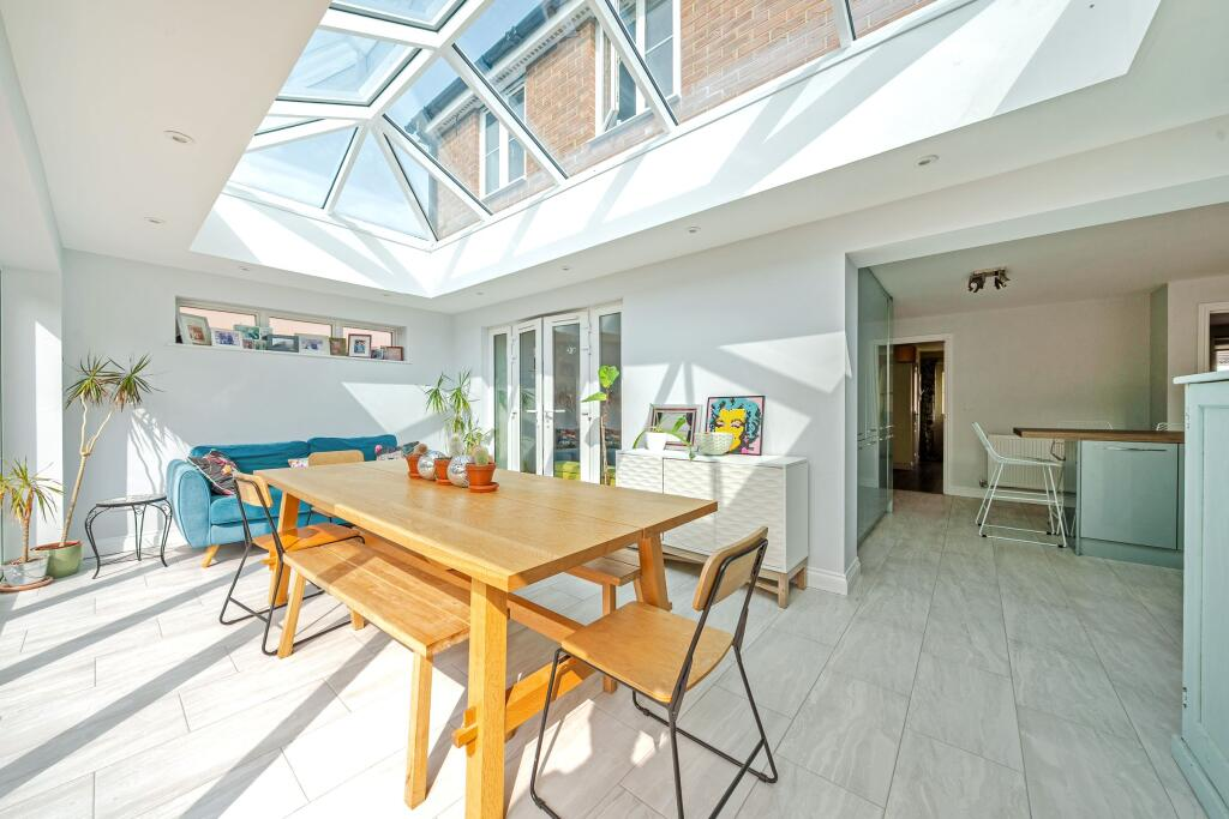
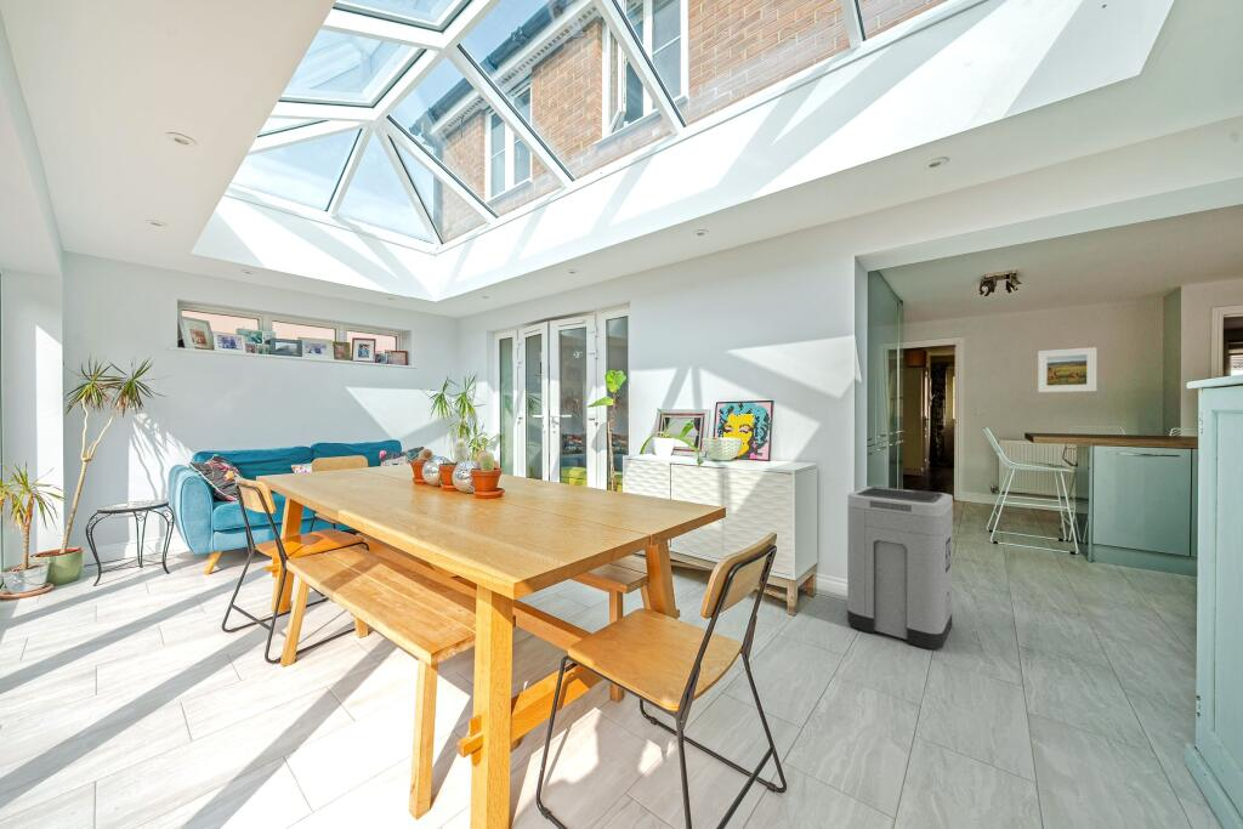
+ trash can (899, 558)
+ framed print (1066, 370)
